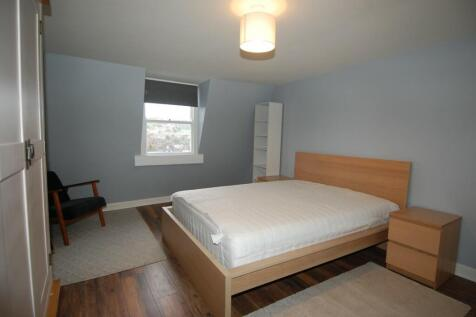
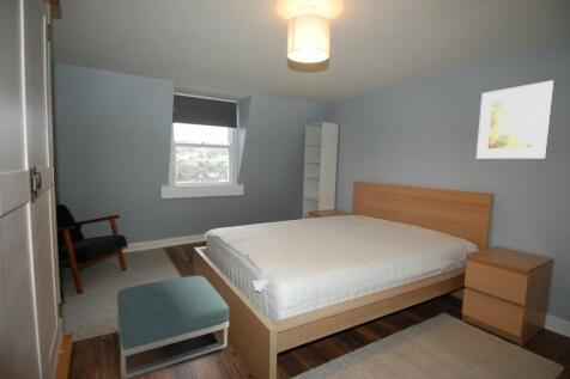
+ footstool (170, 316)
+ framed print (511, 123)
